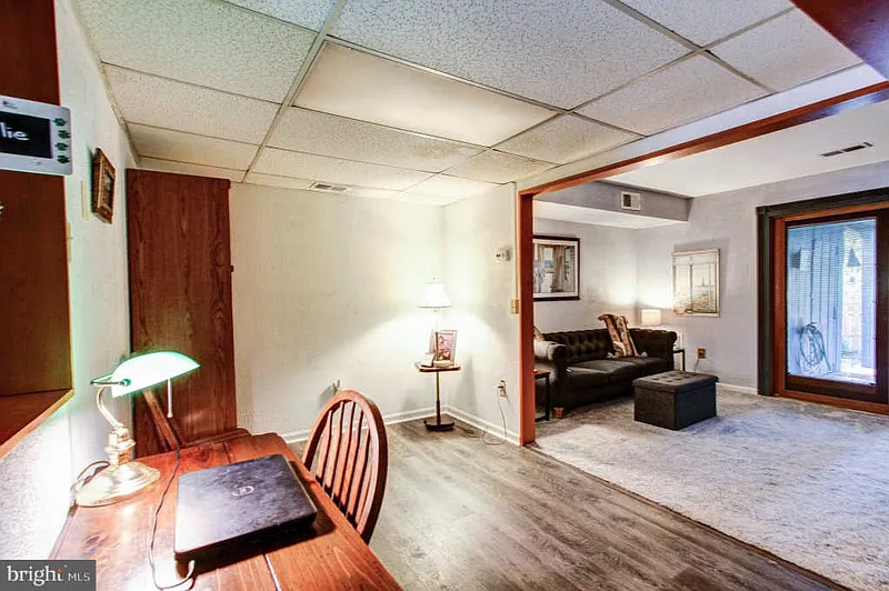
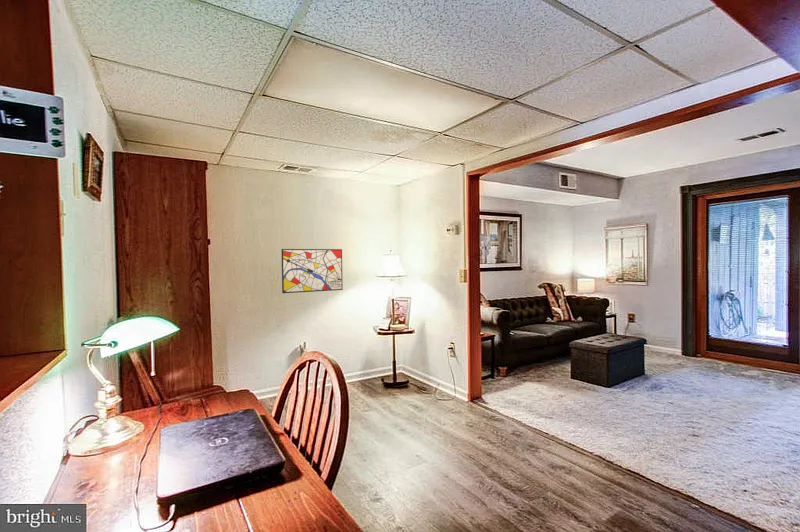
+ wall art (313, 270)
